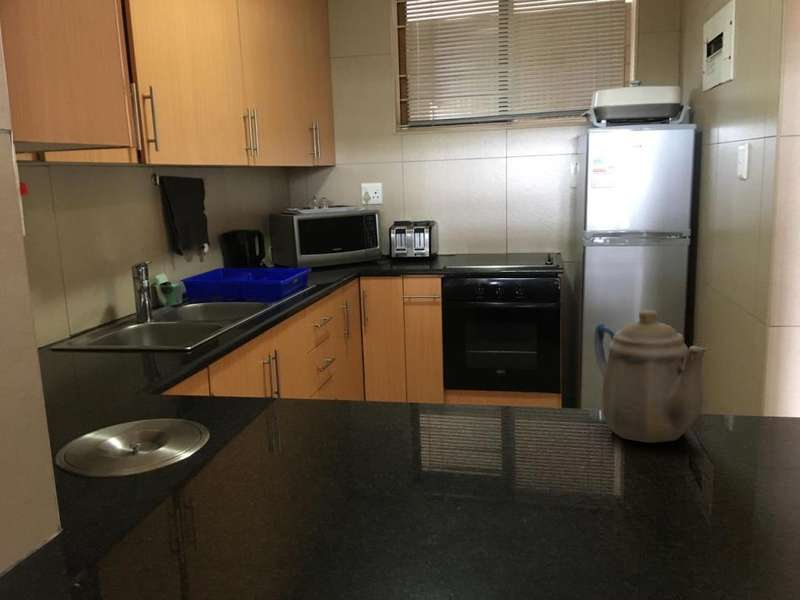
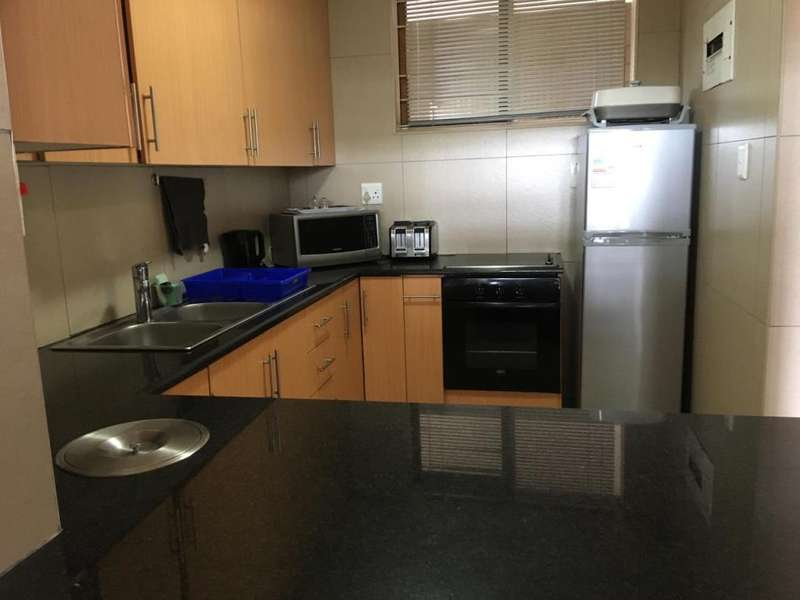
- teapot (646, 371)
